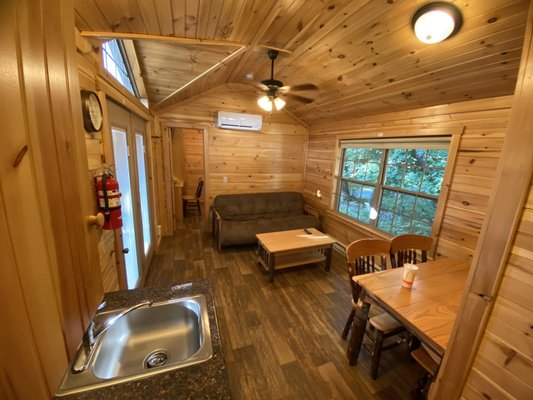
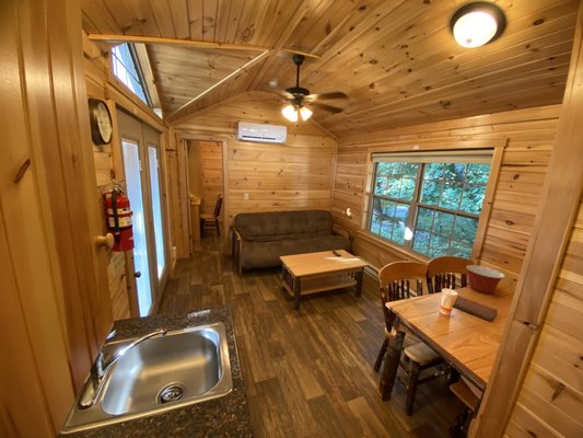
+ notebook (471, 307)
+ mixing bowl (482, 279)
